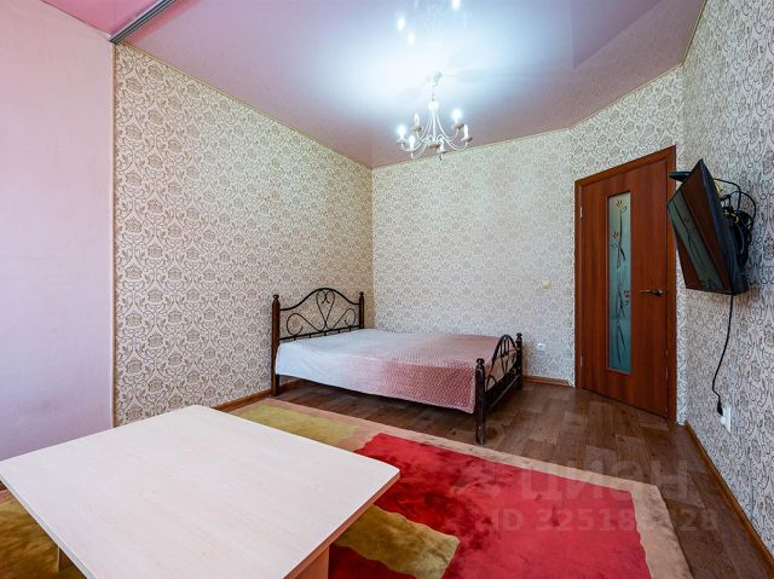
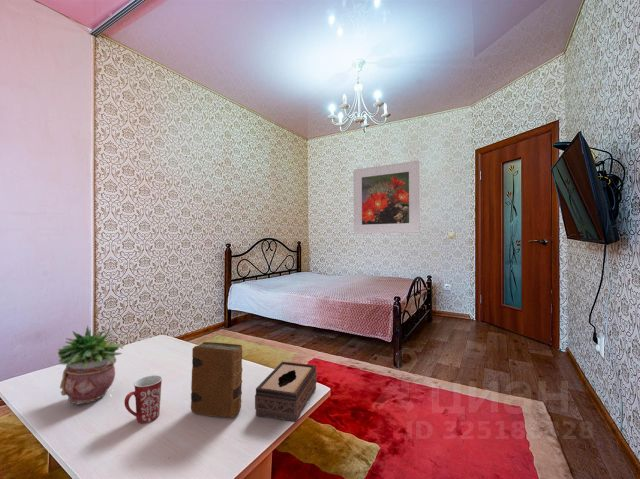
+ mug (143, 401)
+ potted plant (93, 361)
+ tissue box (288, 388)
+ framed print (384, 199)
+ book (217, 377)
